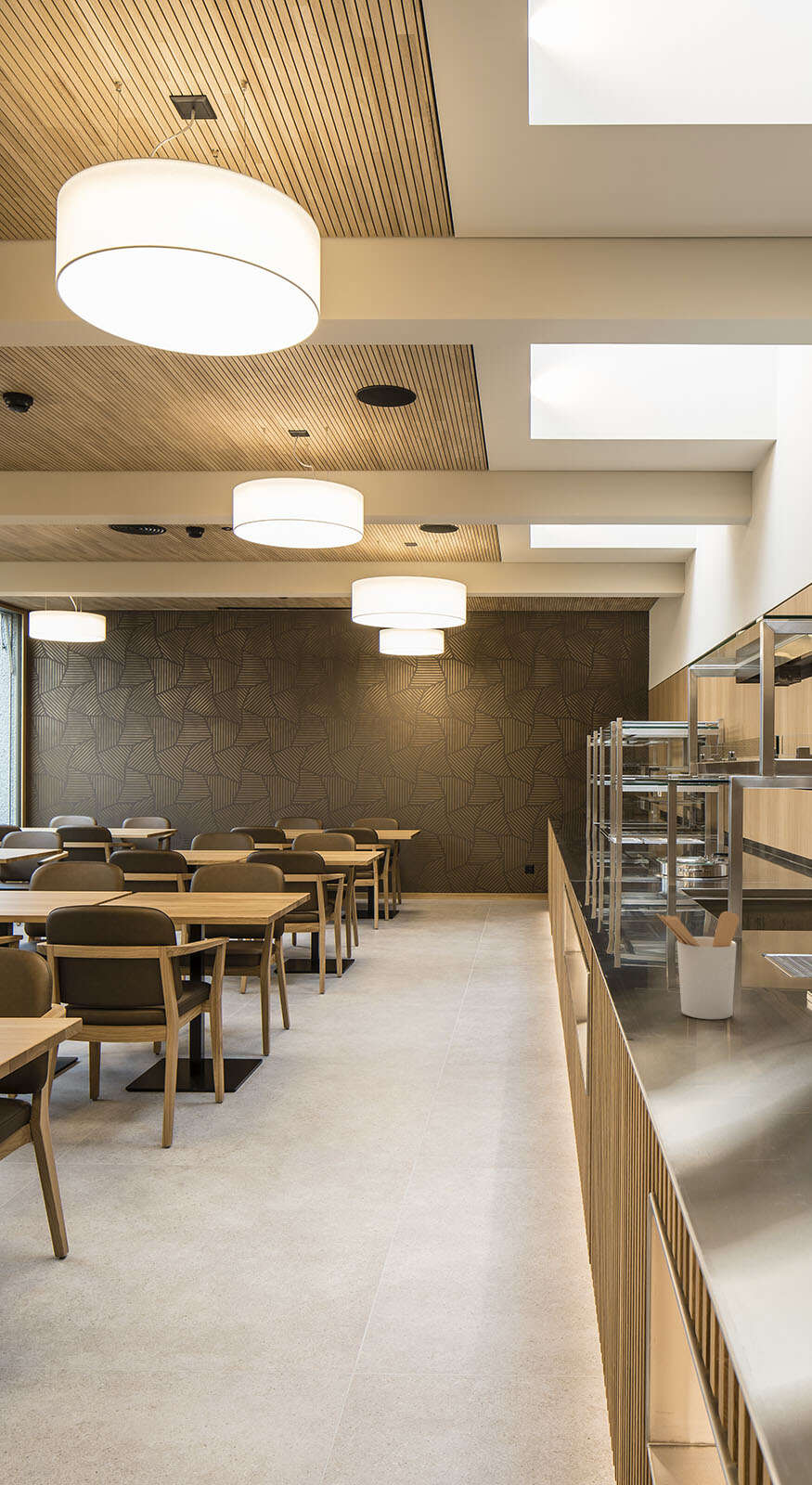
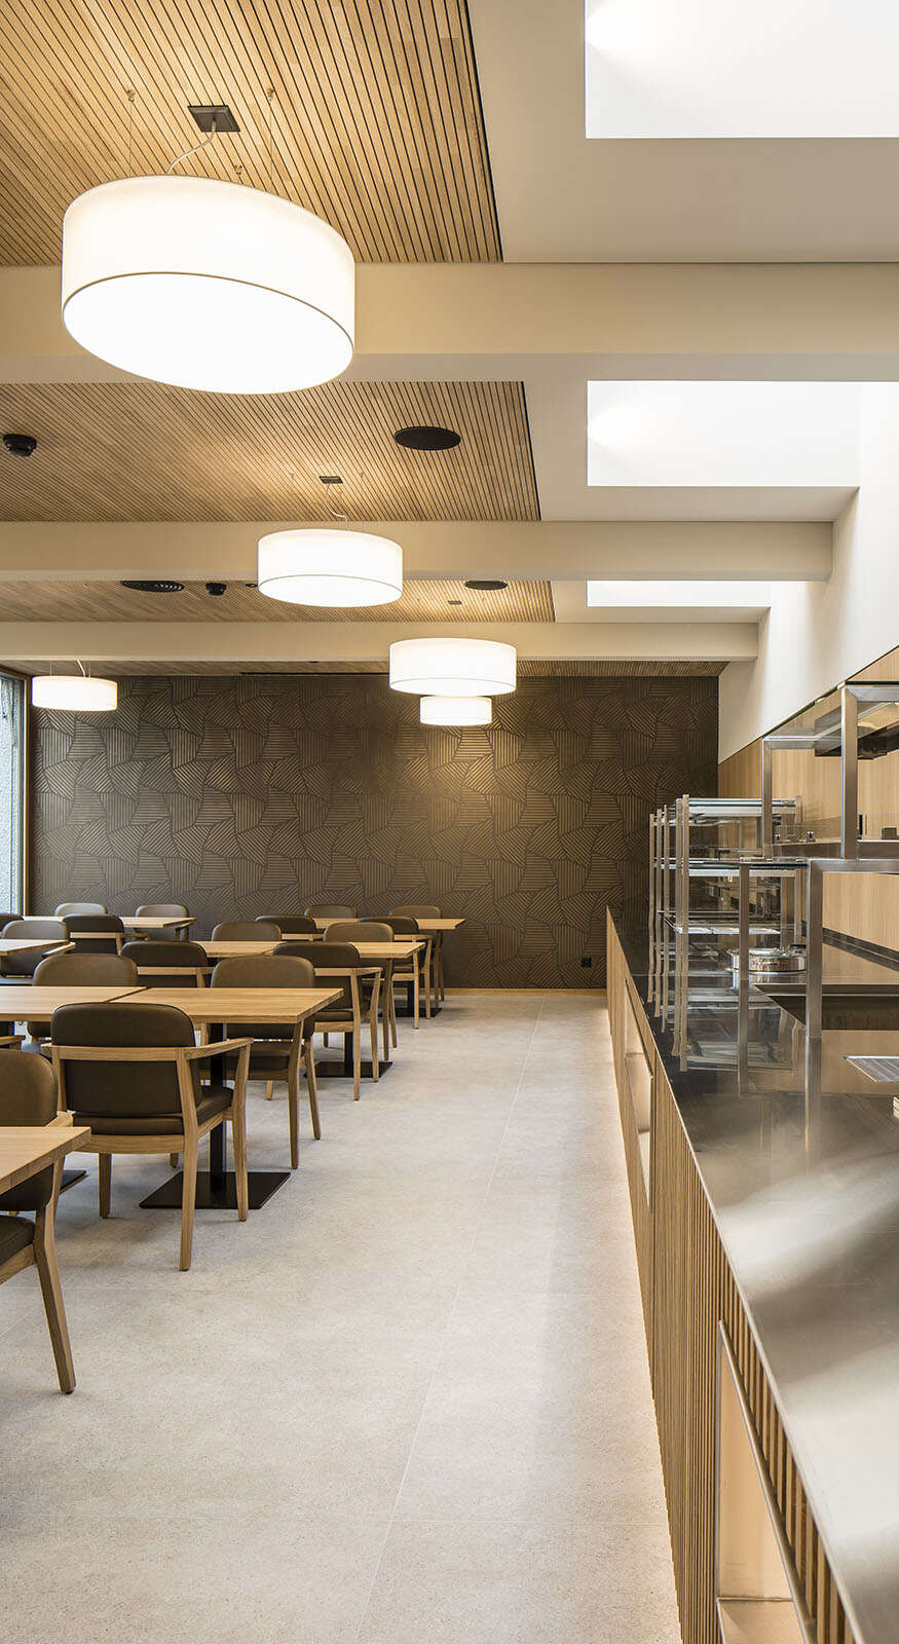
- utensil holder (695, 962)
